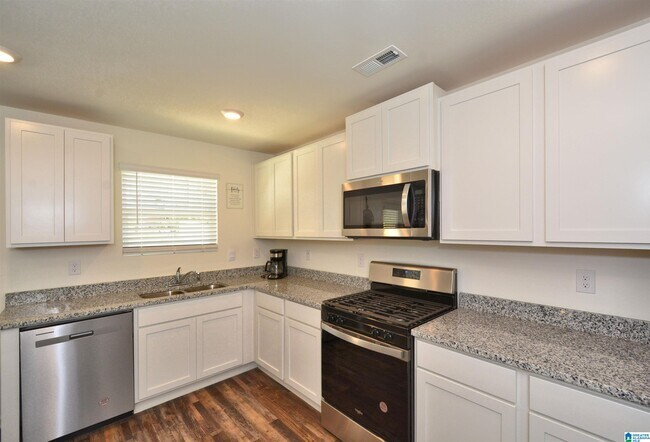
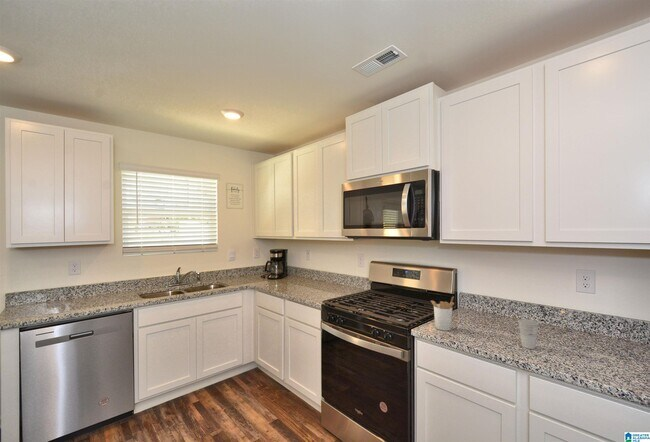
+ utensil holder (444, 313)
+ cup (528, 333)
